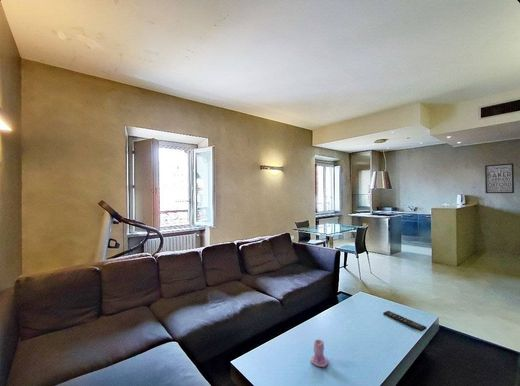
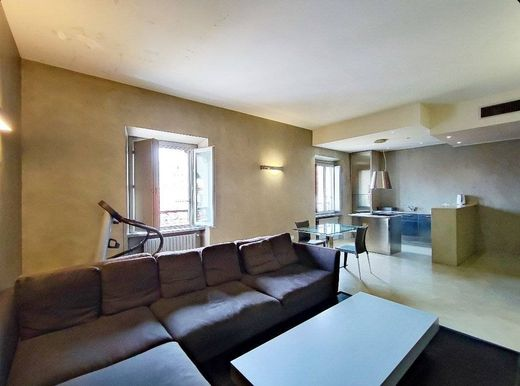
- wall art (499, 178)
- remote control (403, 319)
- candle (319, 349)
